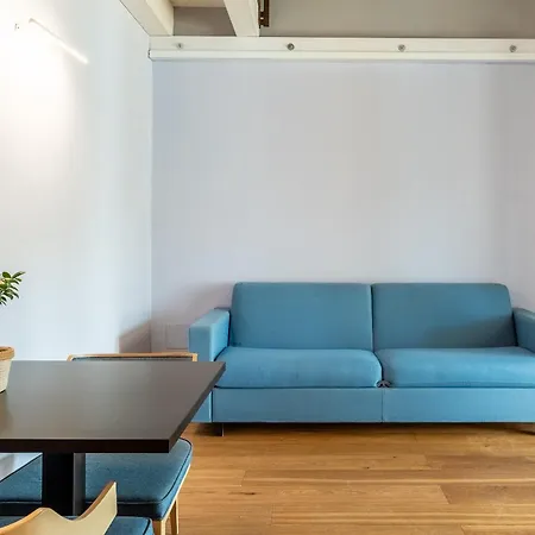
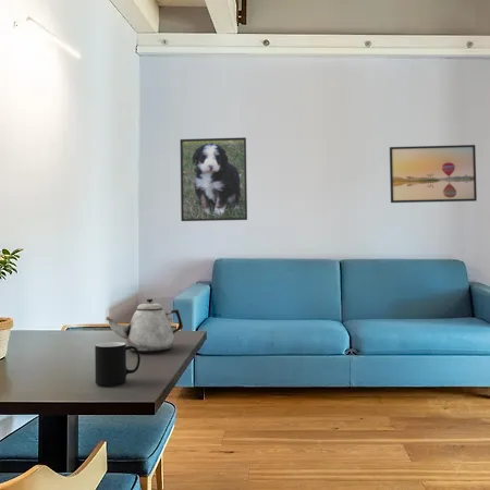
+ cup (118, 363)
+ teapot (145, 323)
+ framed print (432, 173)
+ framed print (213, 179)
